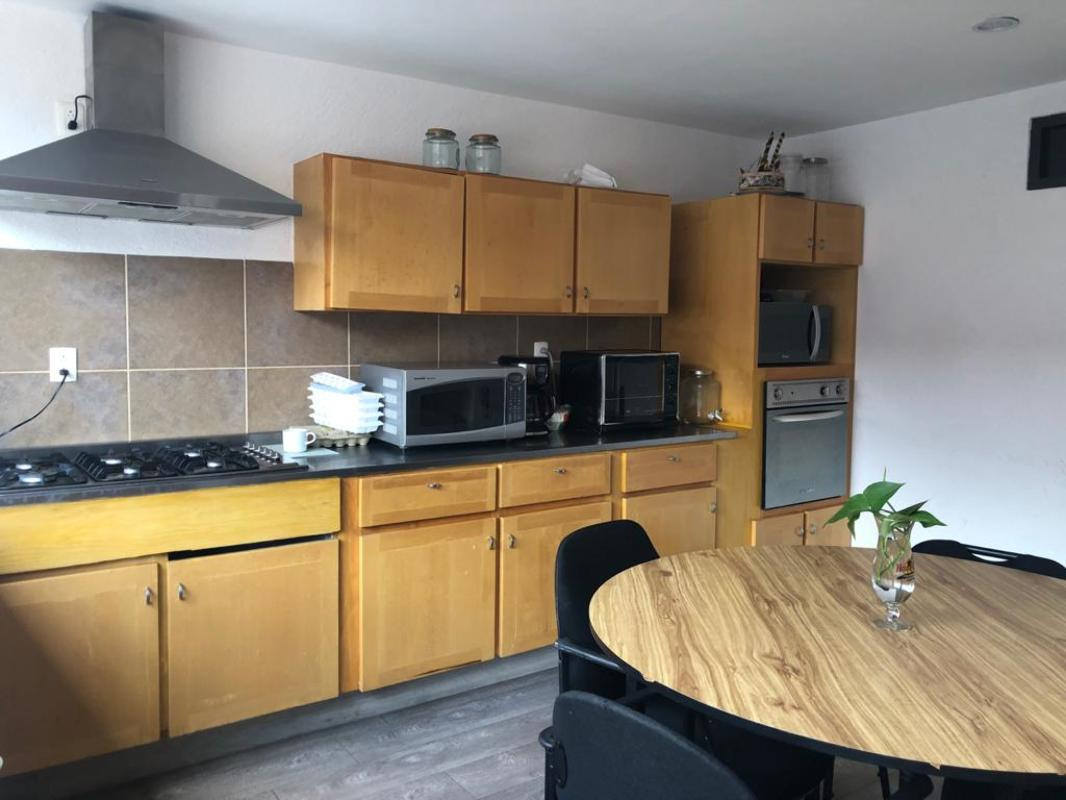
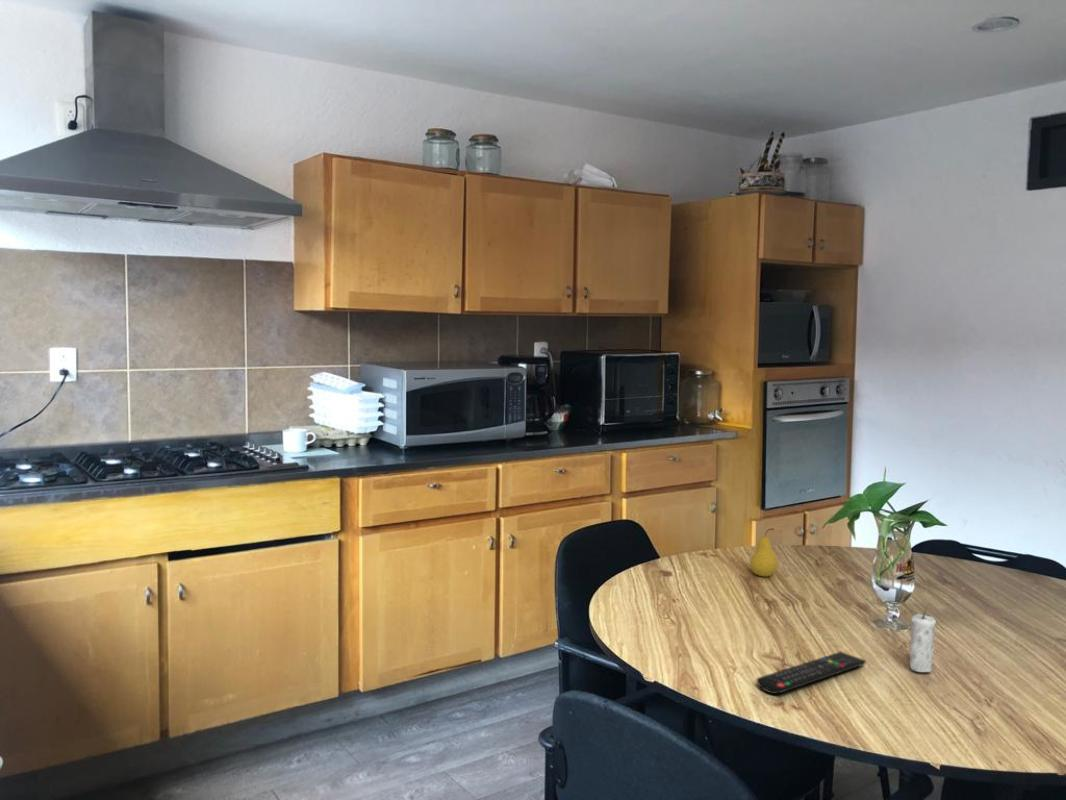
+ candle (922, 637)
+ remote control (811, 673)
+ fruit (764, 550)
